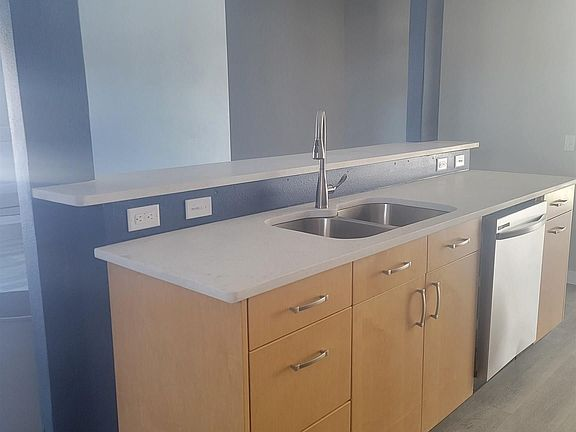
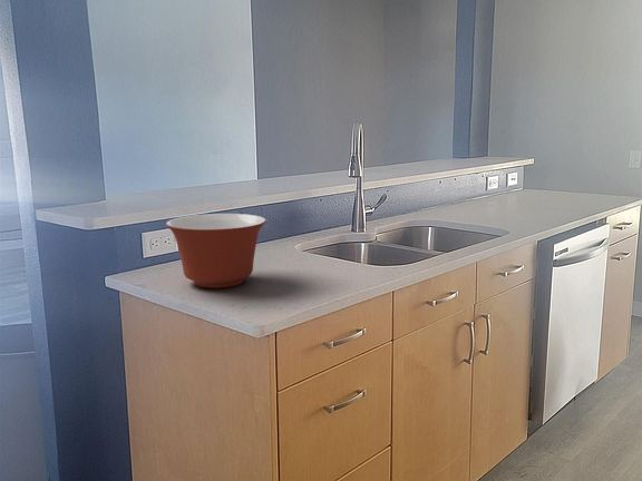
+ mixing bowl (217, 251)
